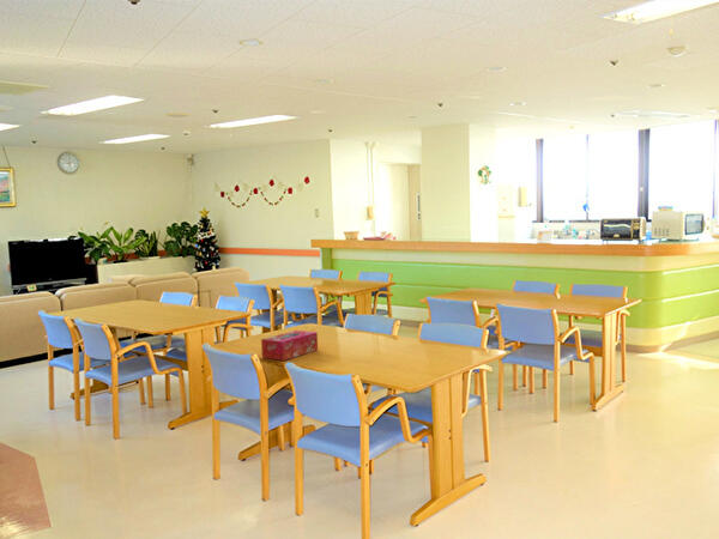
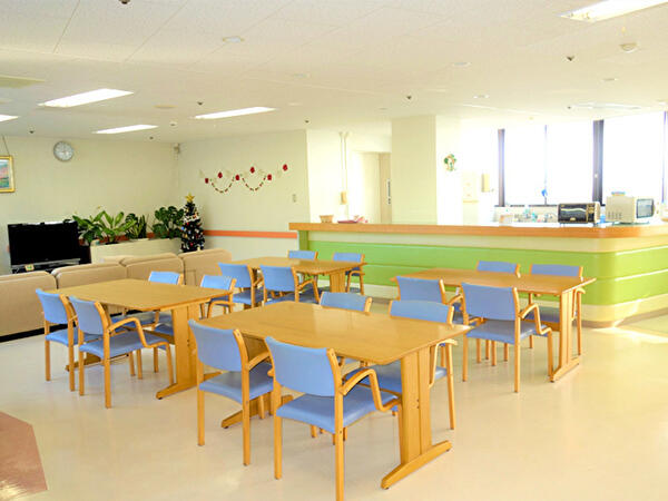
- tissue box (290, 344)
